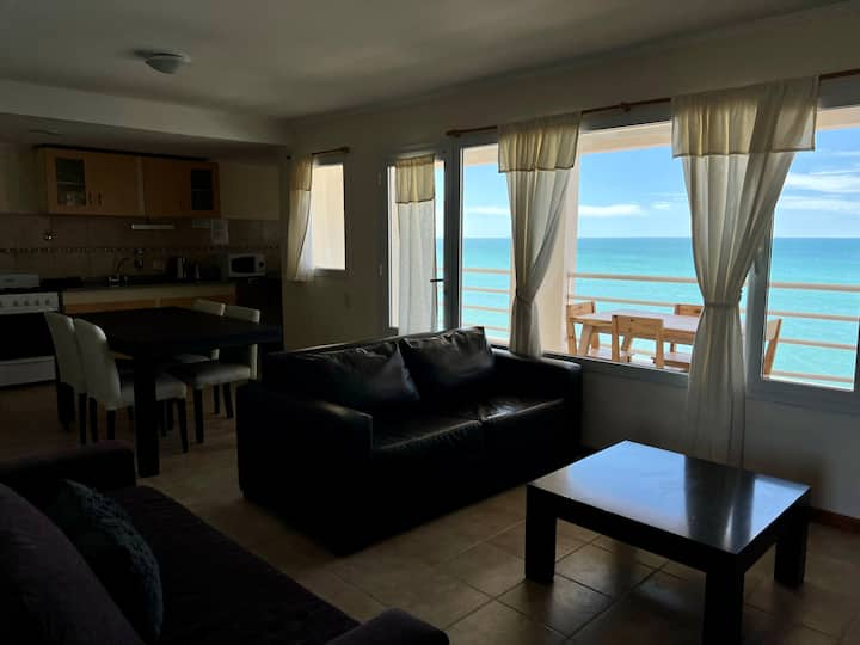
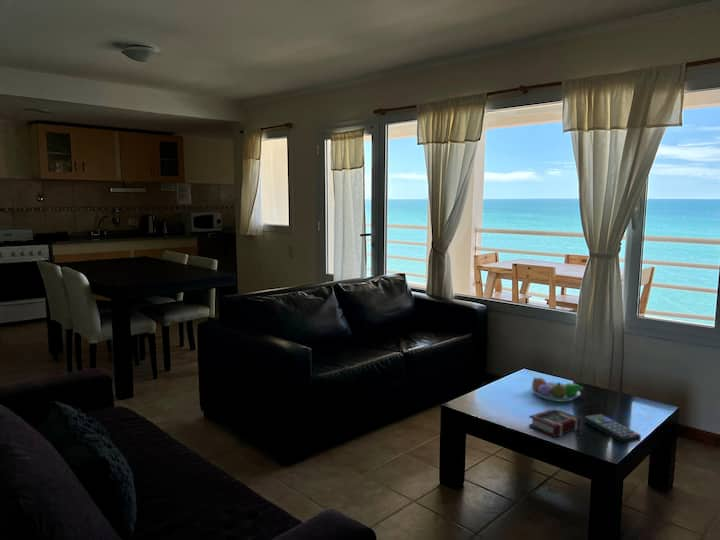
+ book (554, 421)
+ remote control (611, 427)
+ fruit bowl (556, 386)
